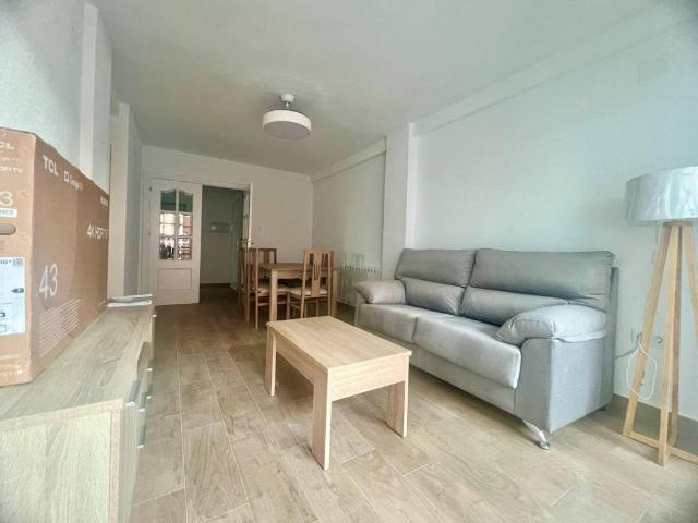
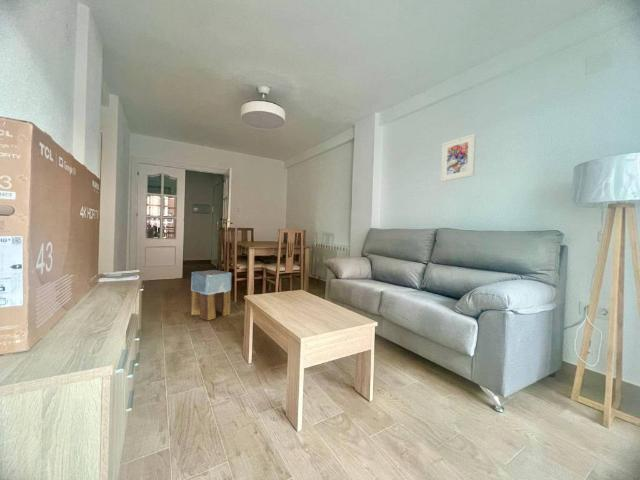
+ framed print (457, 158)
+ stool (211, 293)
